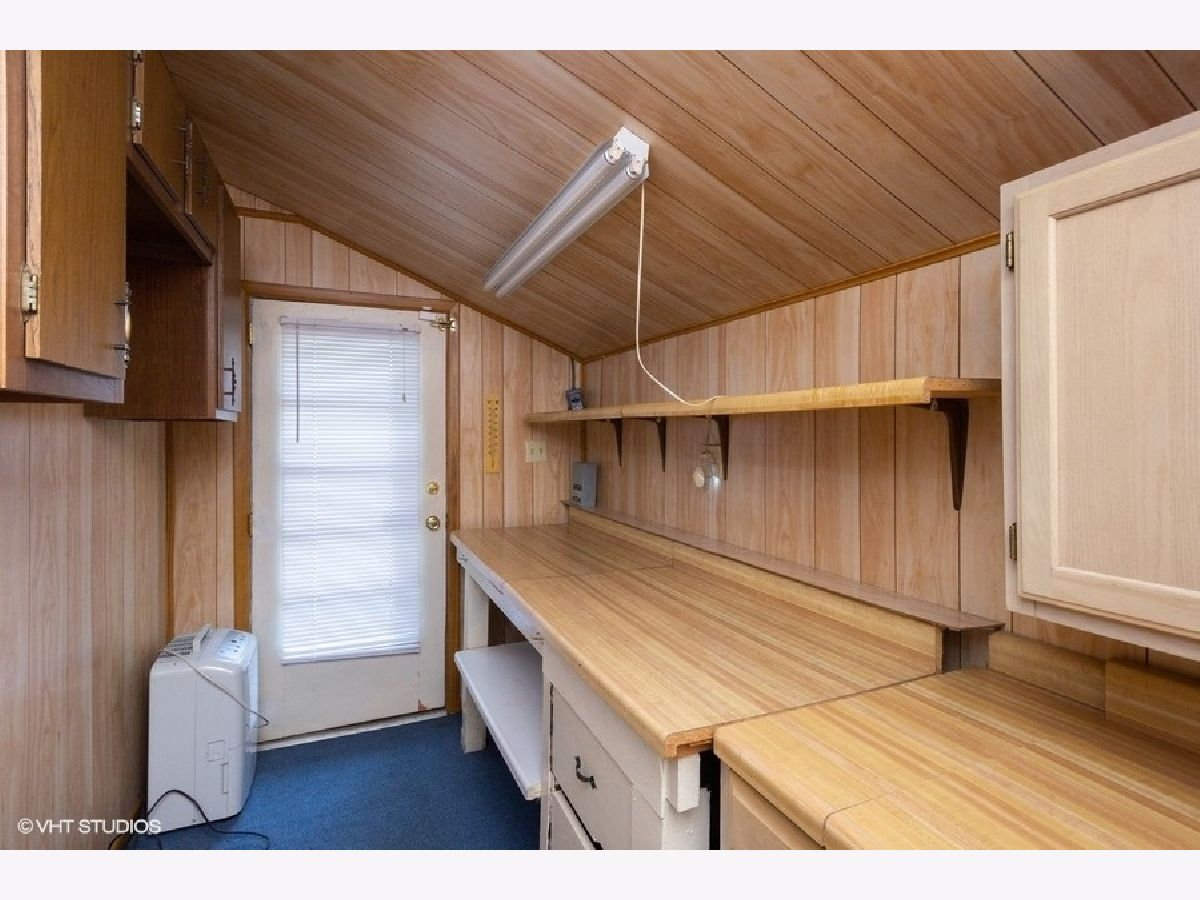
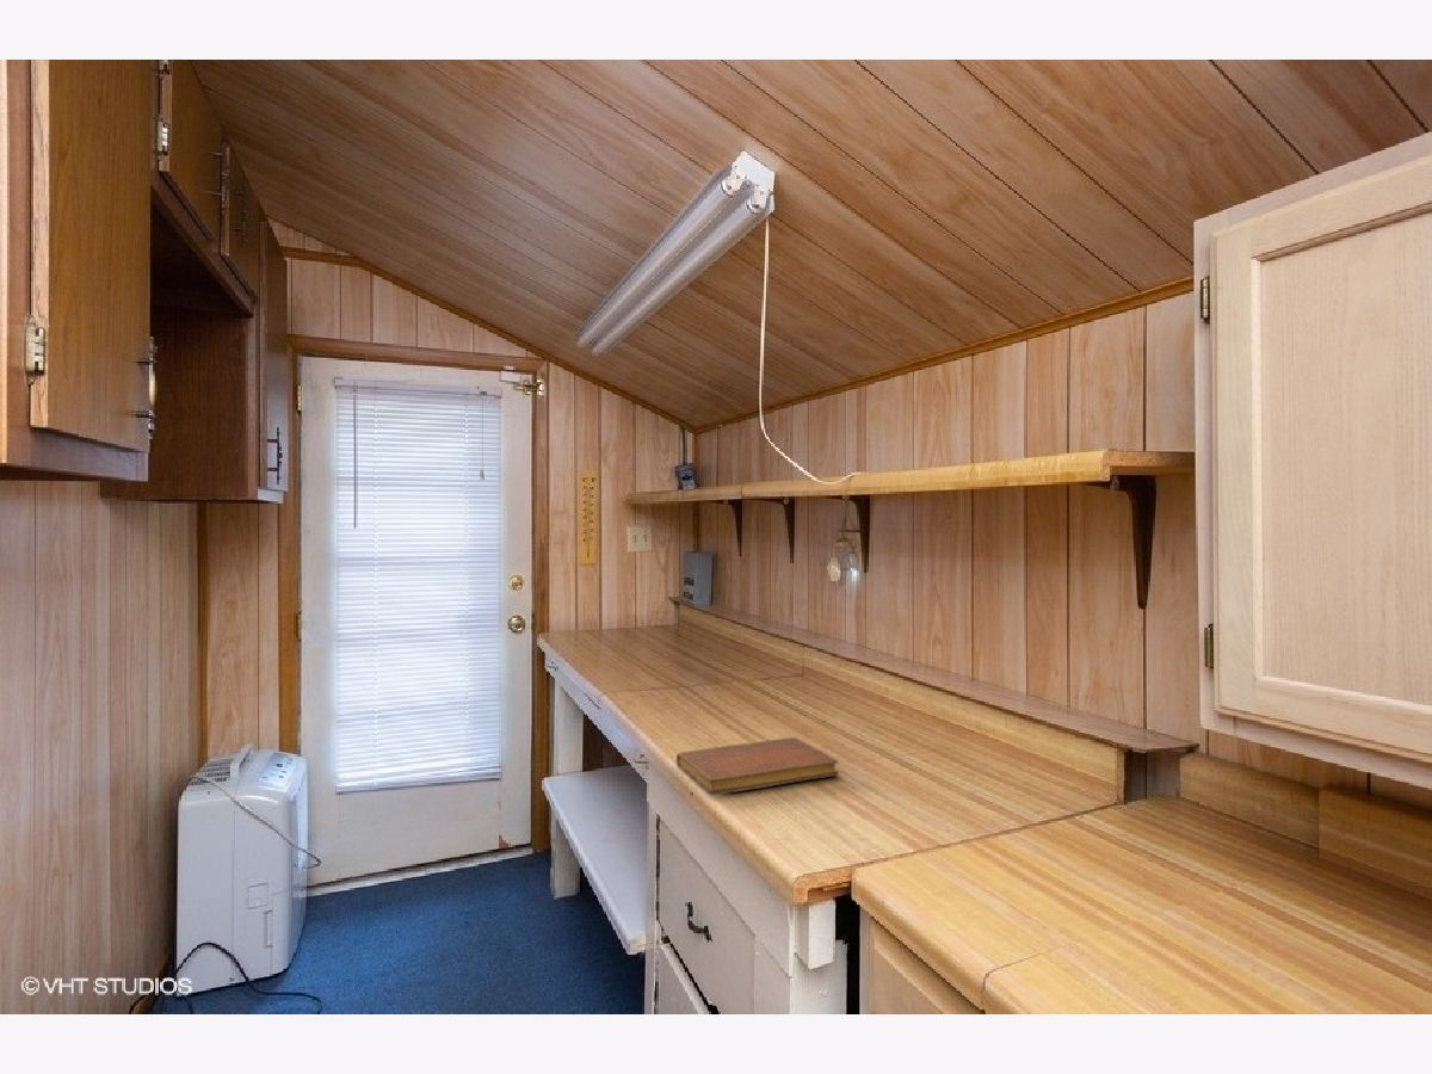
+ notebook (755, 763)
